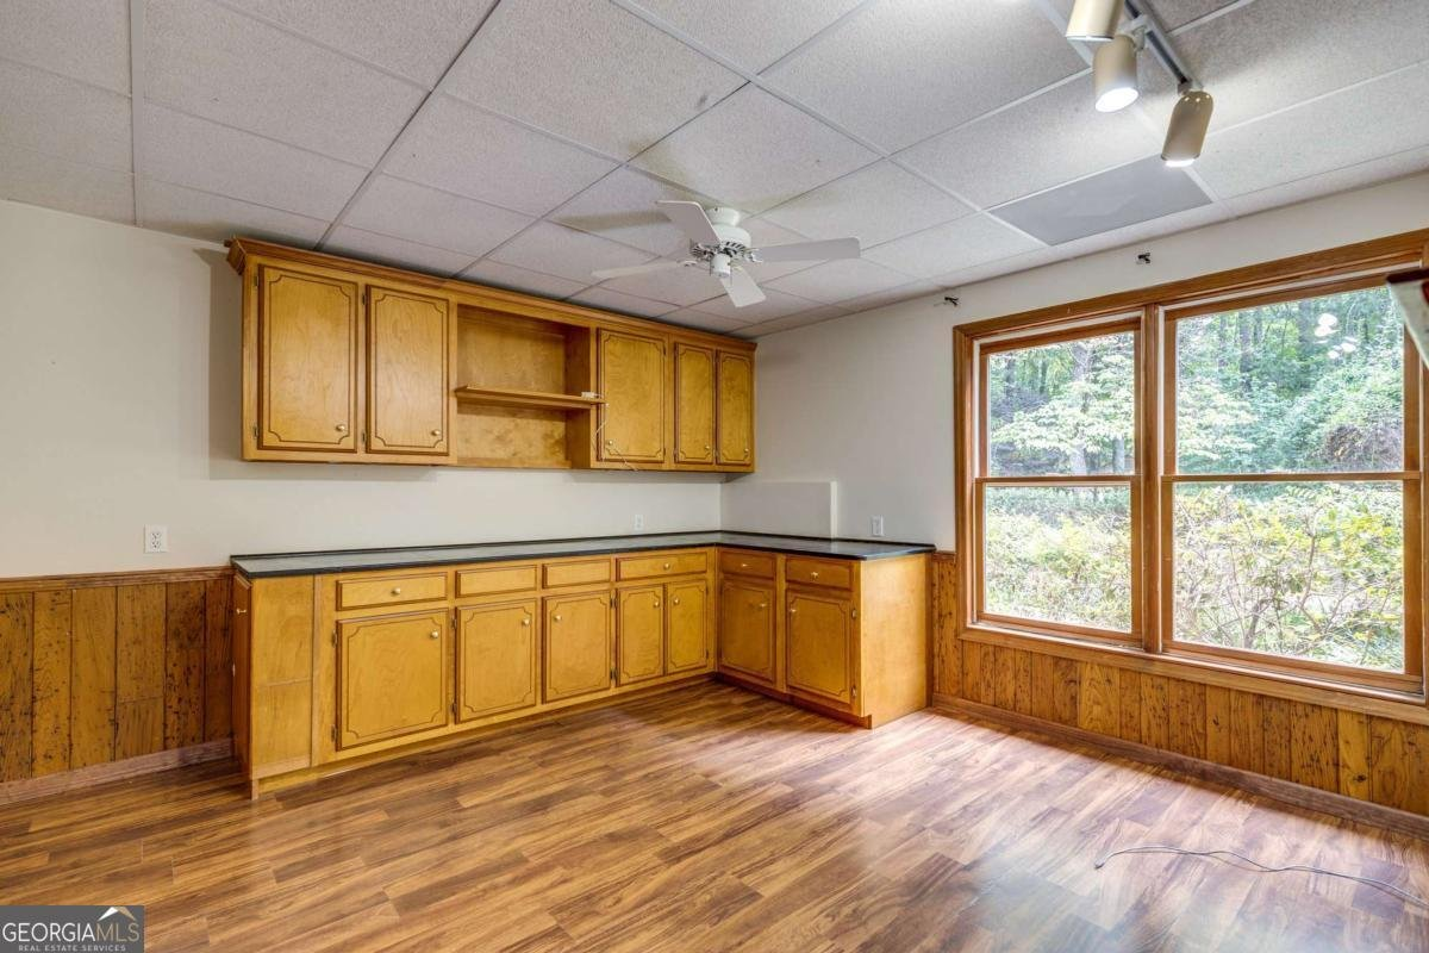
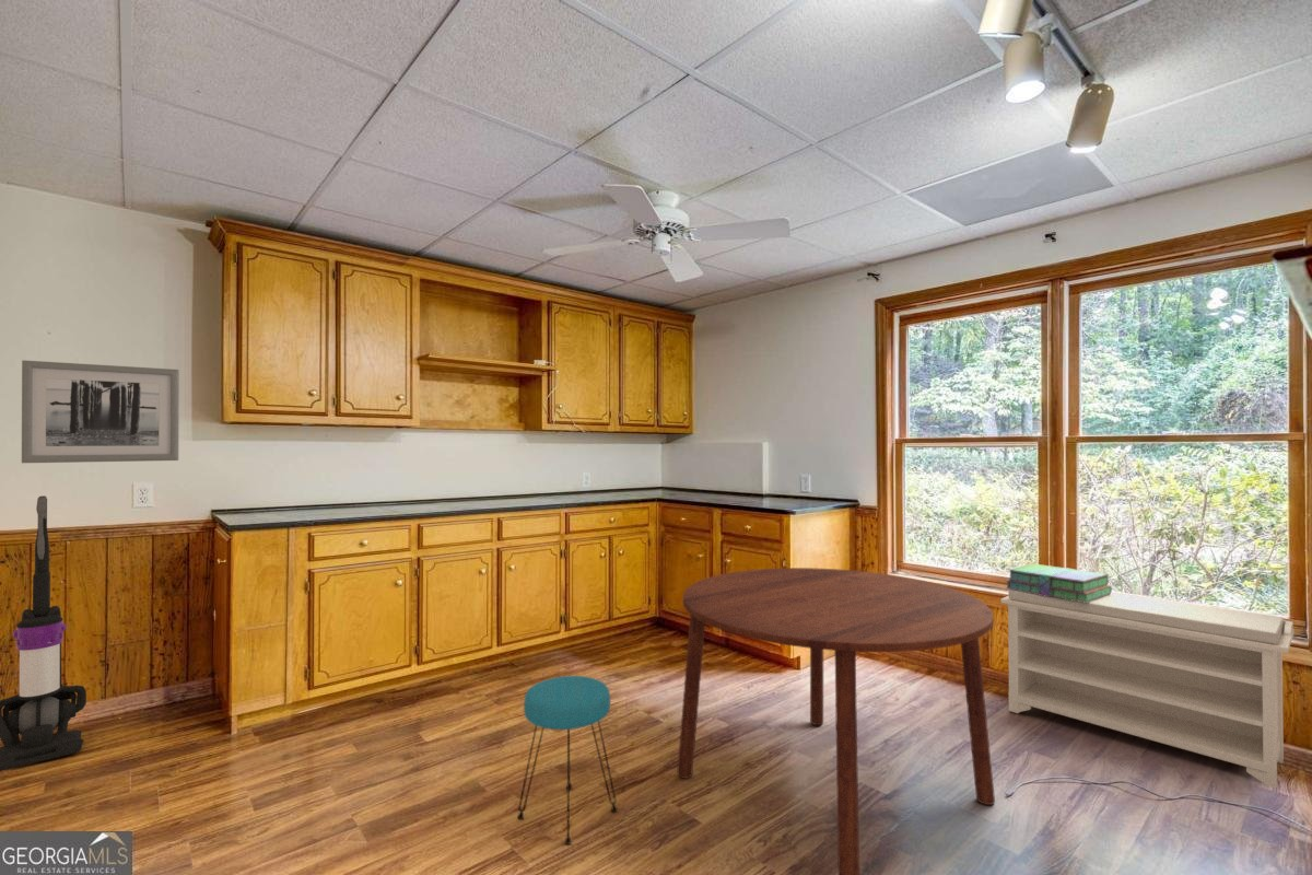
+ bench (1134, 667)
+ wall art (105, 413)
+ vacuum cleaner (39, 621)
+ dining table (822, 691)
+ stack of books (1057, 581)
+ stool (567, 750)
